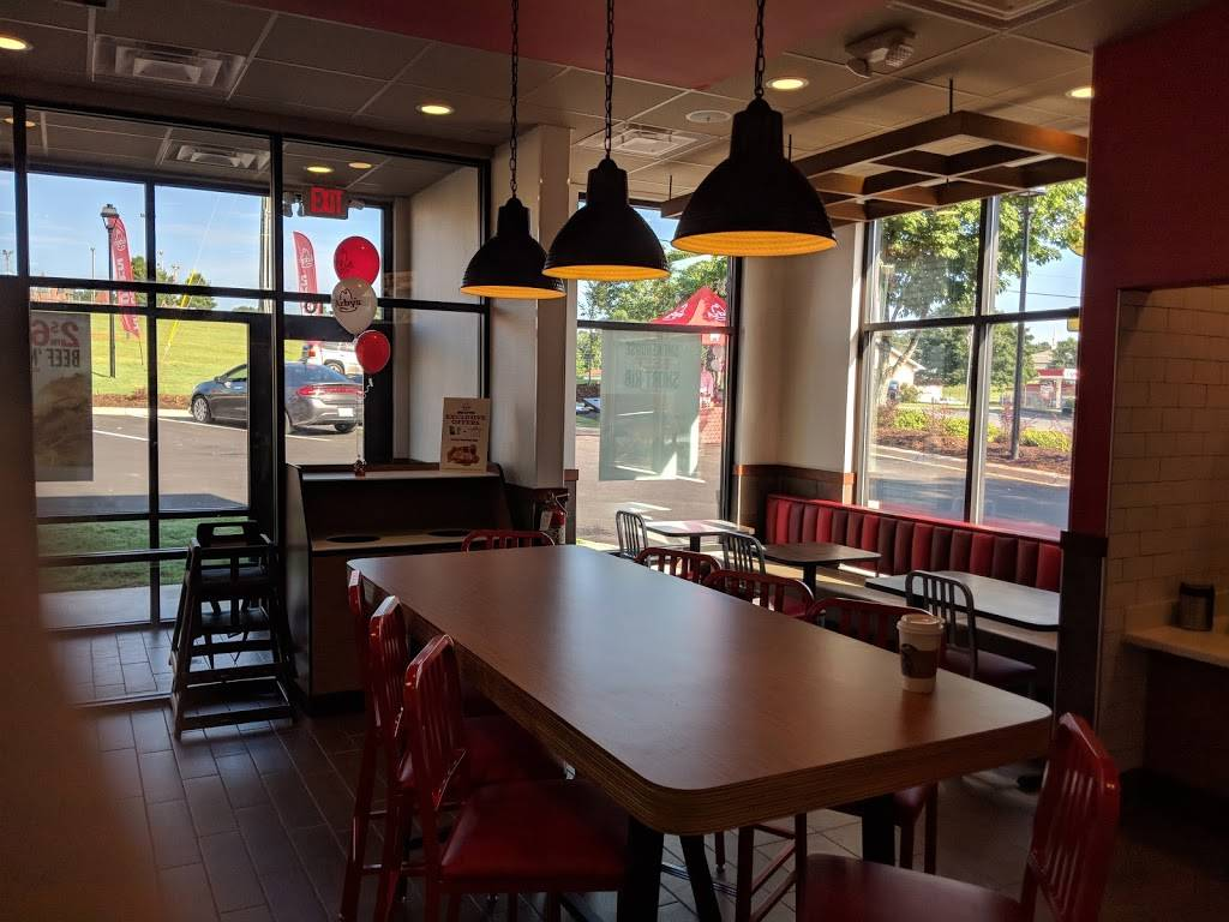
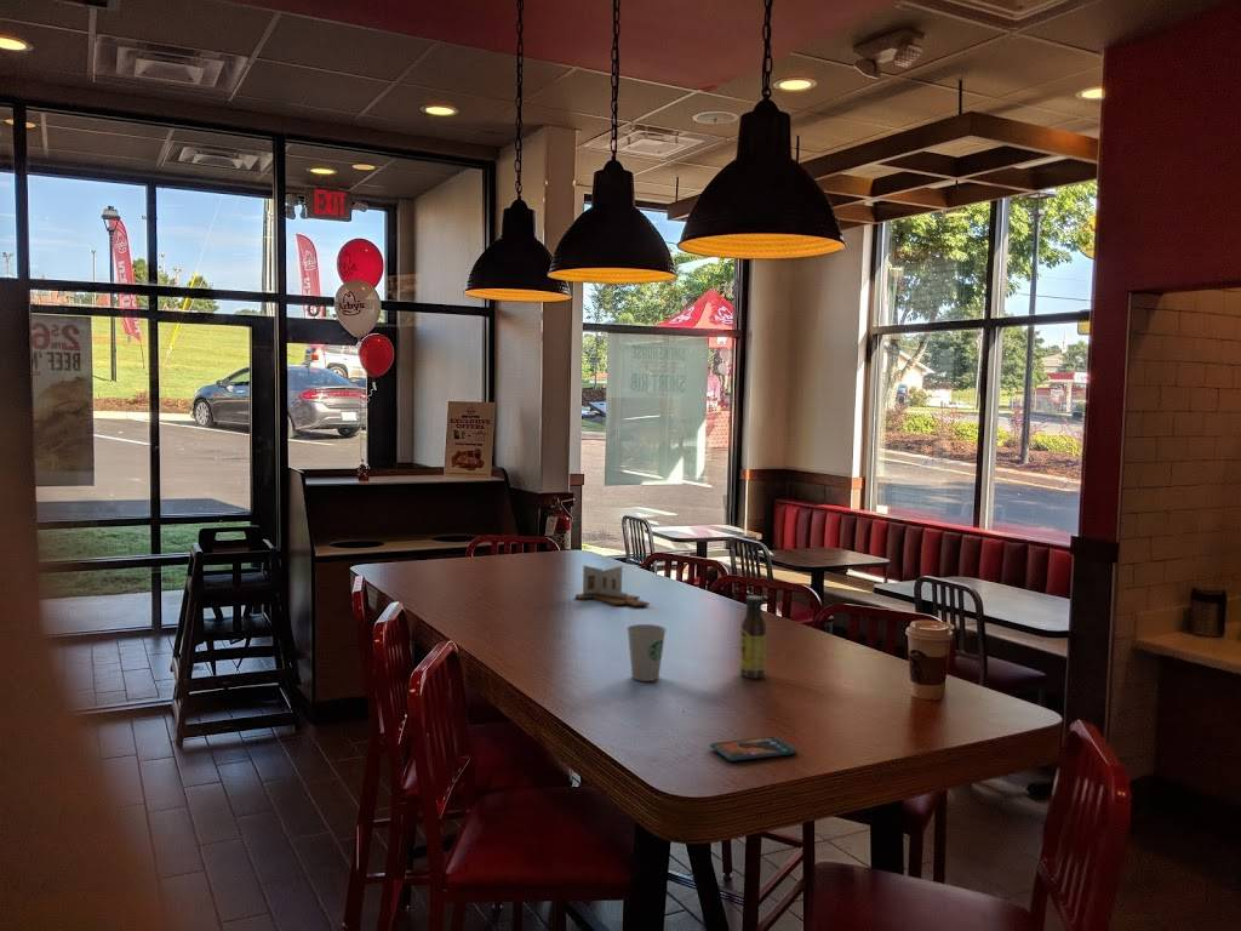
+ sauce bottle (753, 635)
+ smartphone (753, 748)
+ paper cup (645, 652)
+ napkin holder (610, 583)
